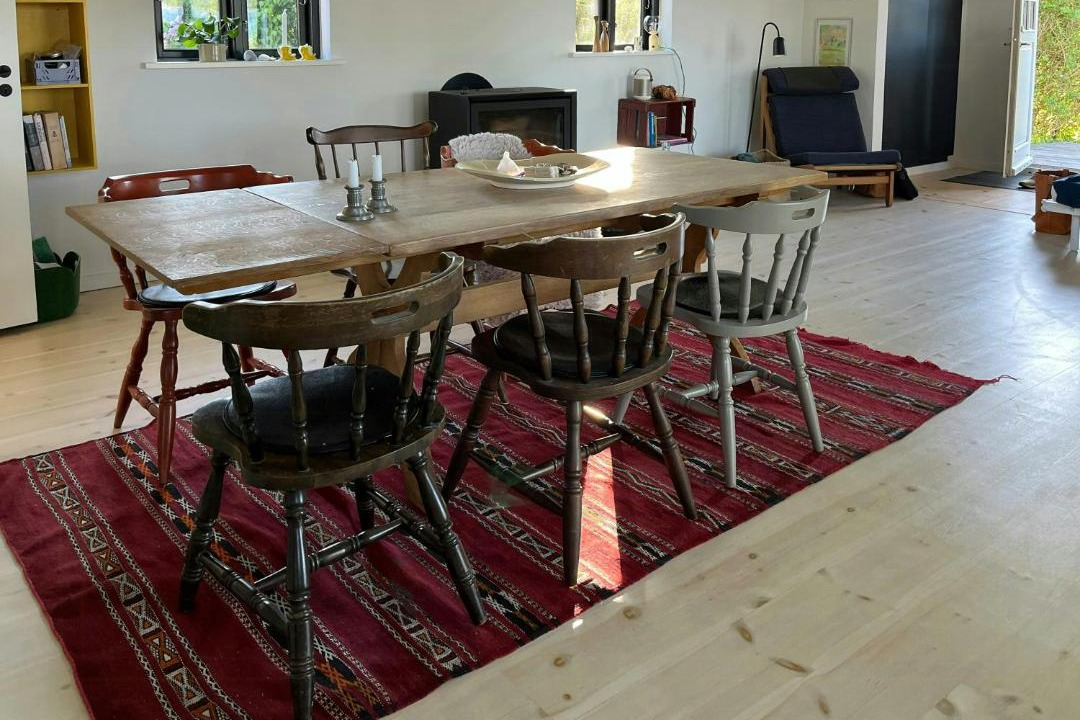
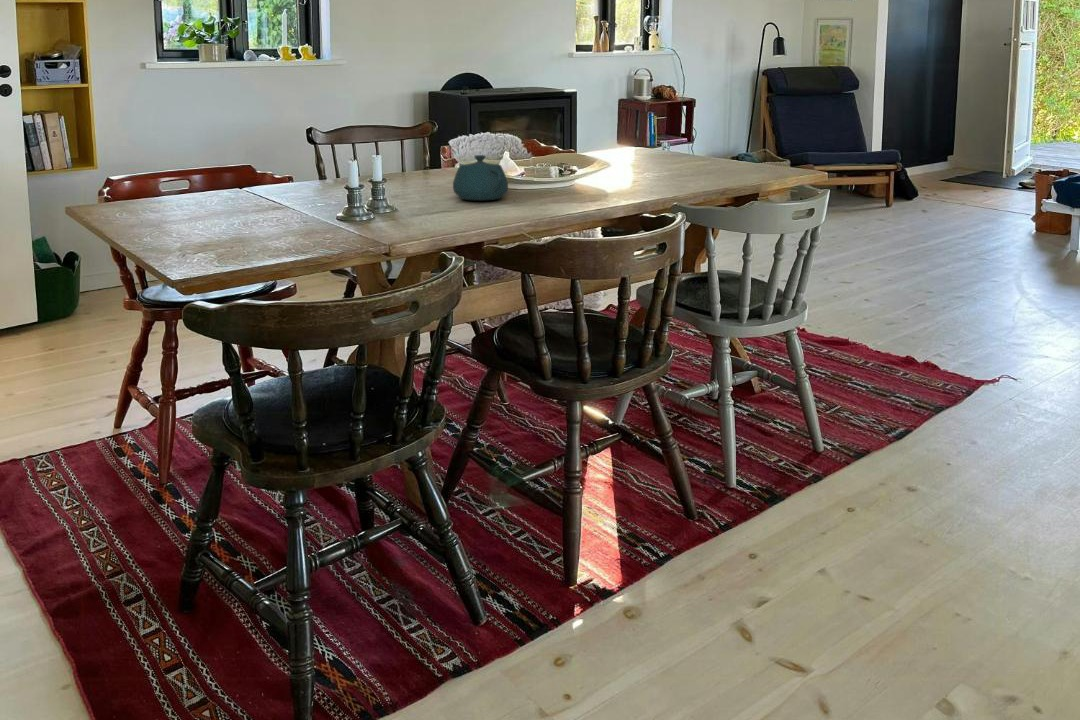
+ teapot (479, 177)
